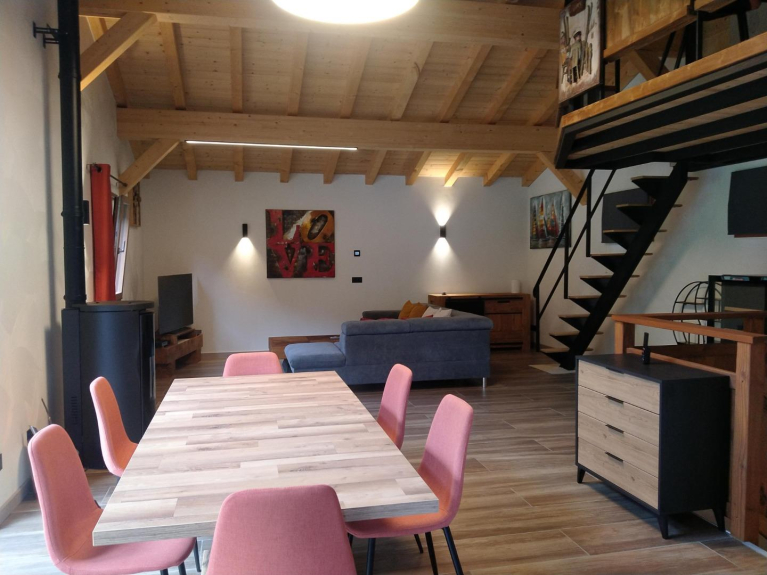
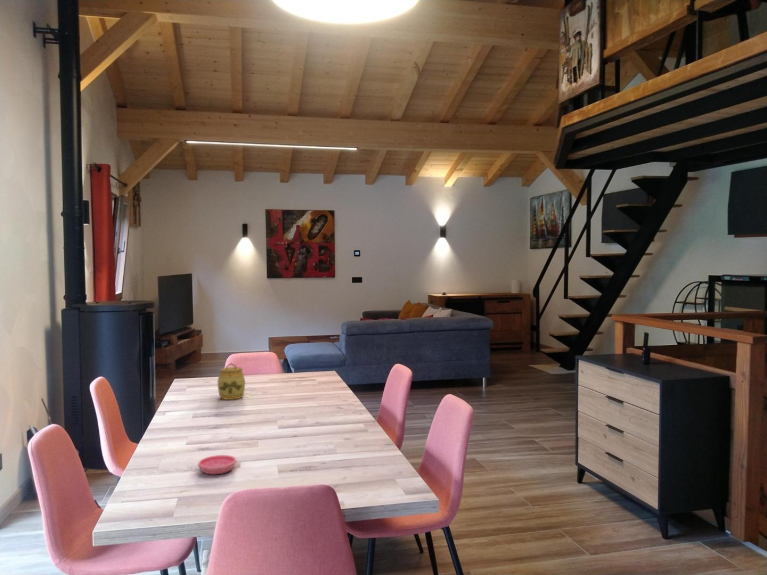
+ saucer (217, 465)
+ jar (231, 380)
